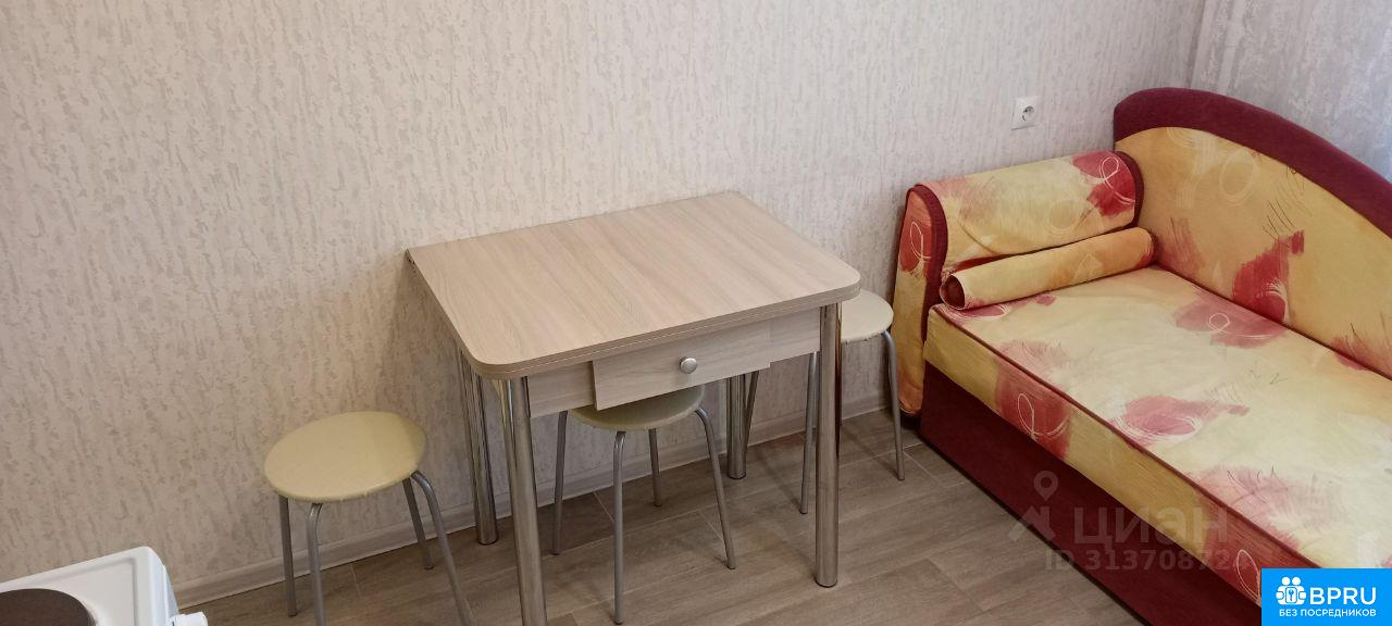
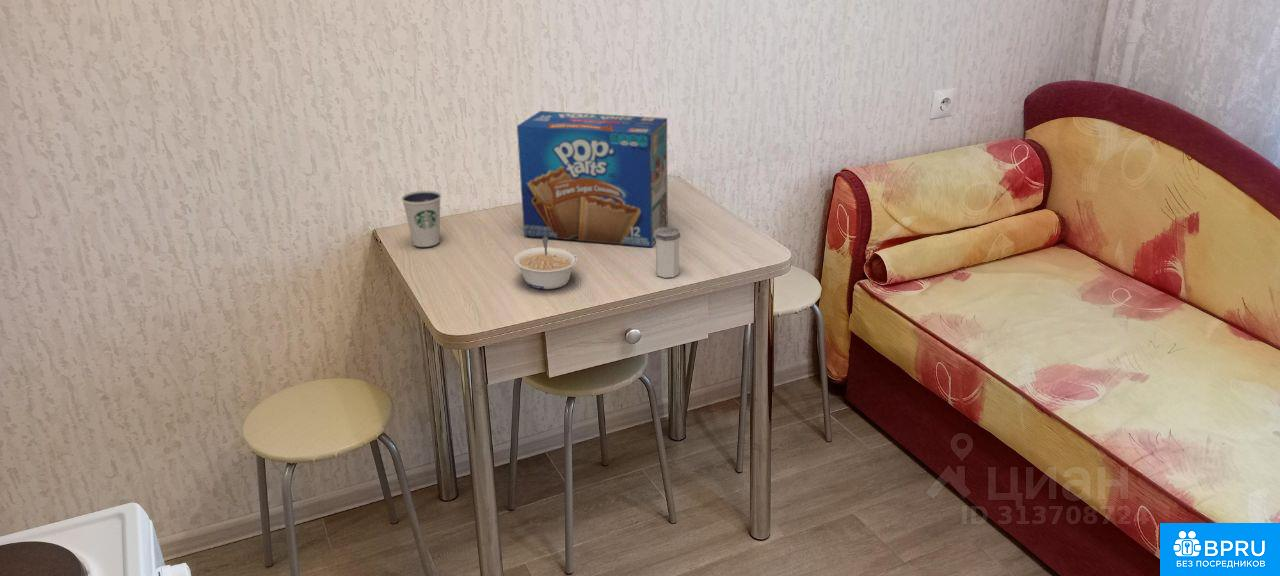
+ salt shaker (667, 252)
+ dixie cup (423, 220)
+ toaster pastry box (594, 177)
+ legume (544, 266)
